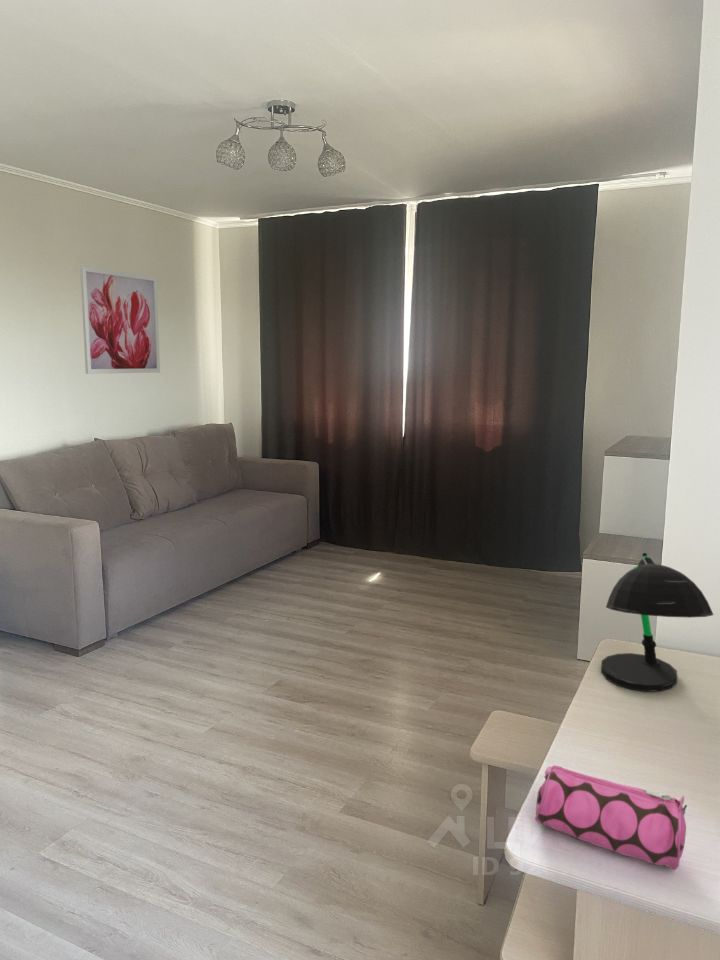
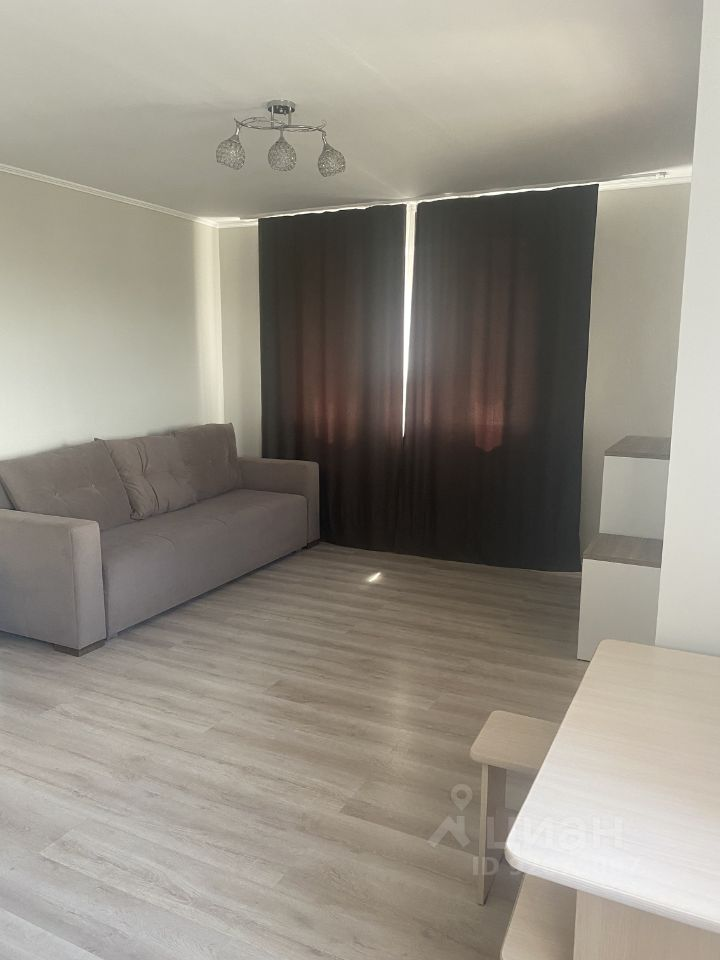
- wall art (122, 323)
- desk lamp (650, 627)
- pencil case (608, 810)
